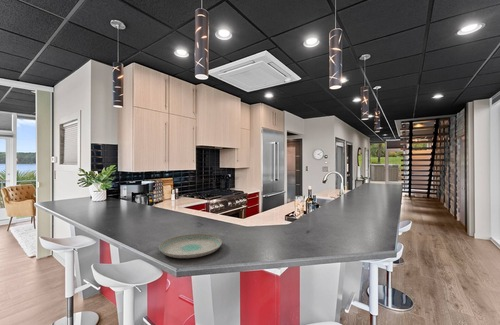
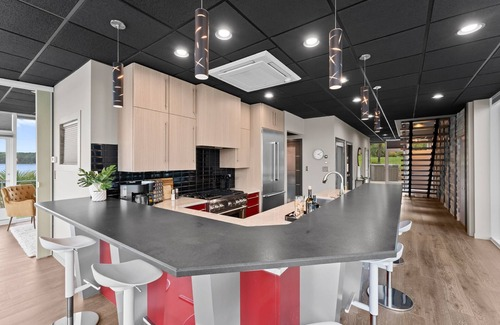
- plate (191, 245)
